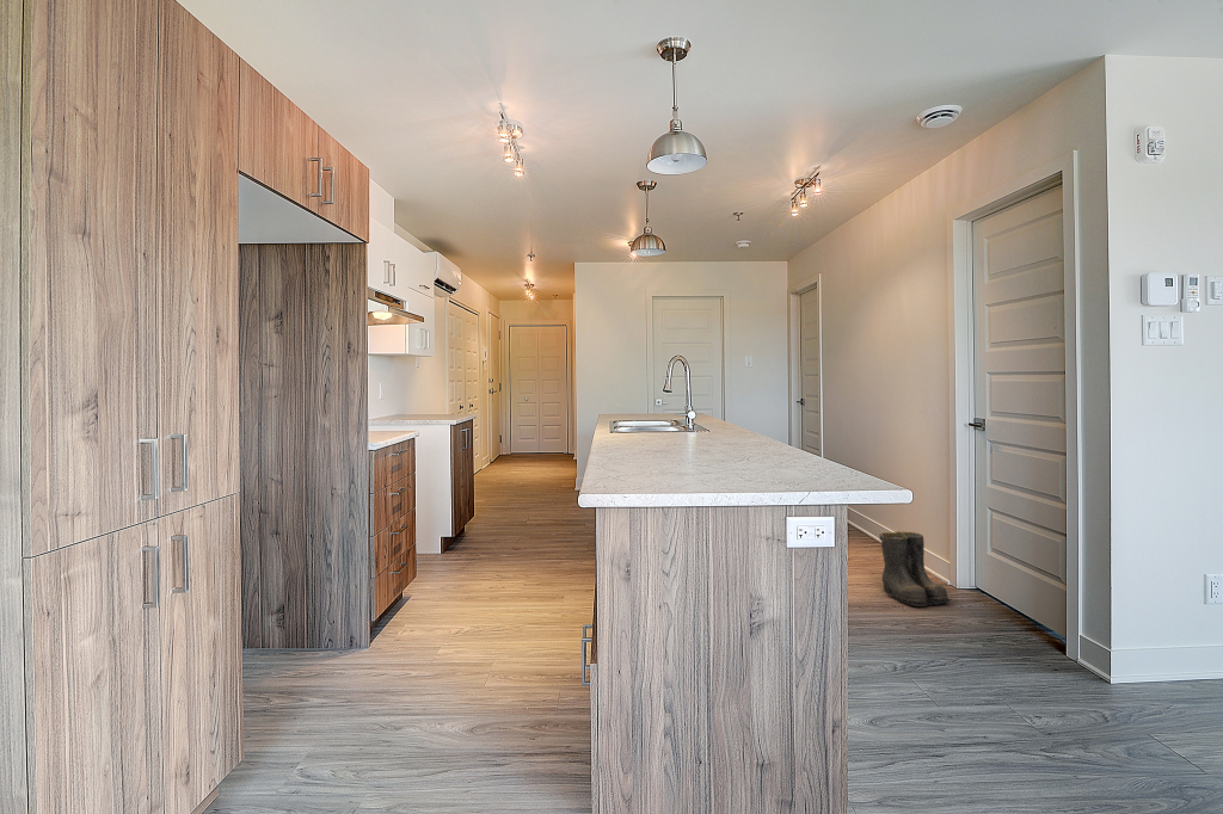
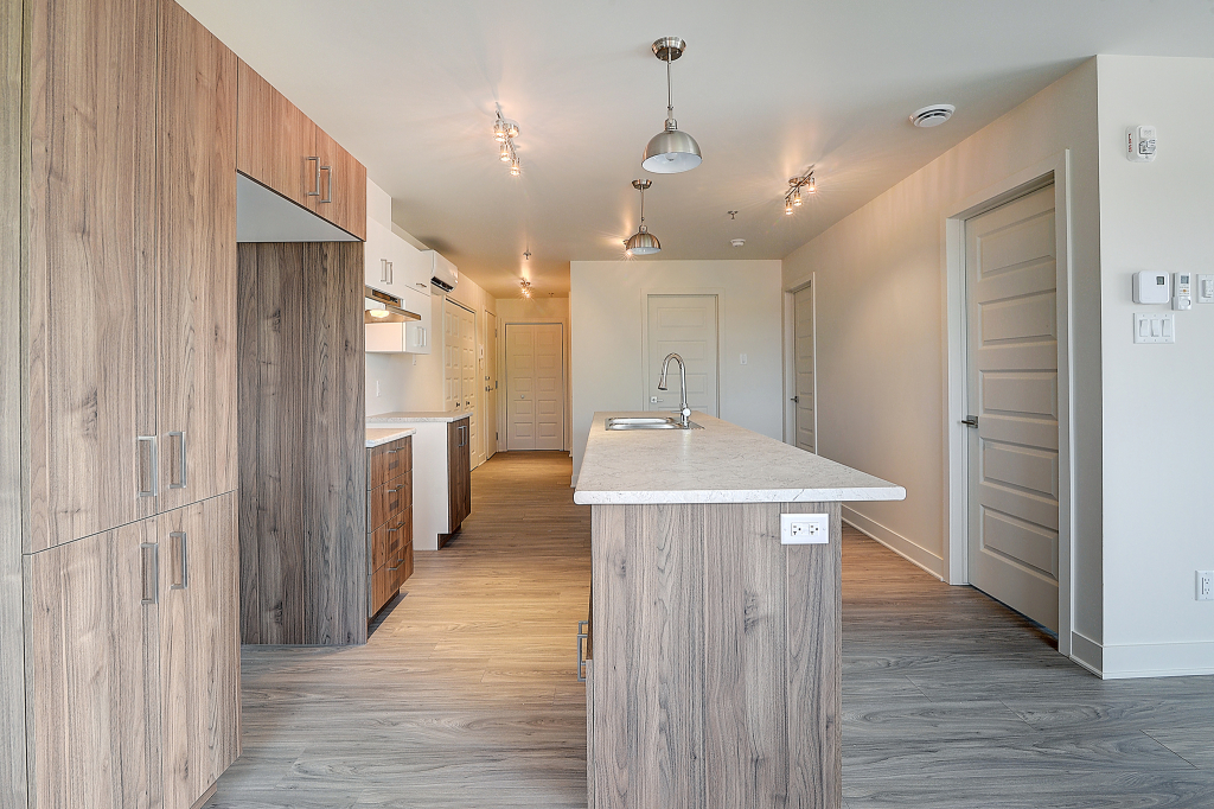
- boots (911, 566)
